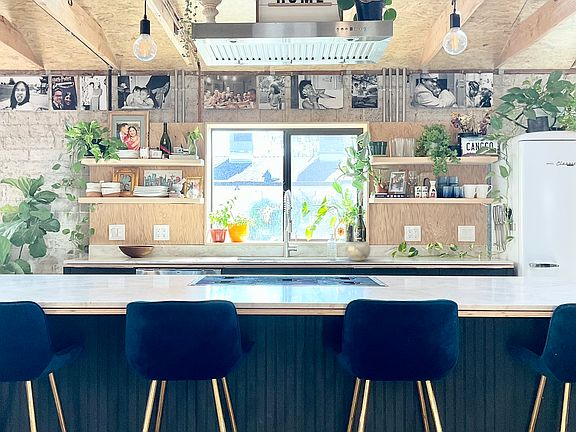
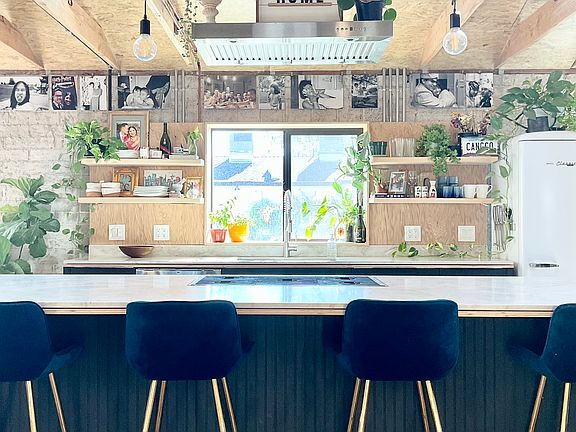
- bowl (357, 251)
